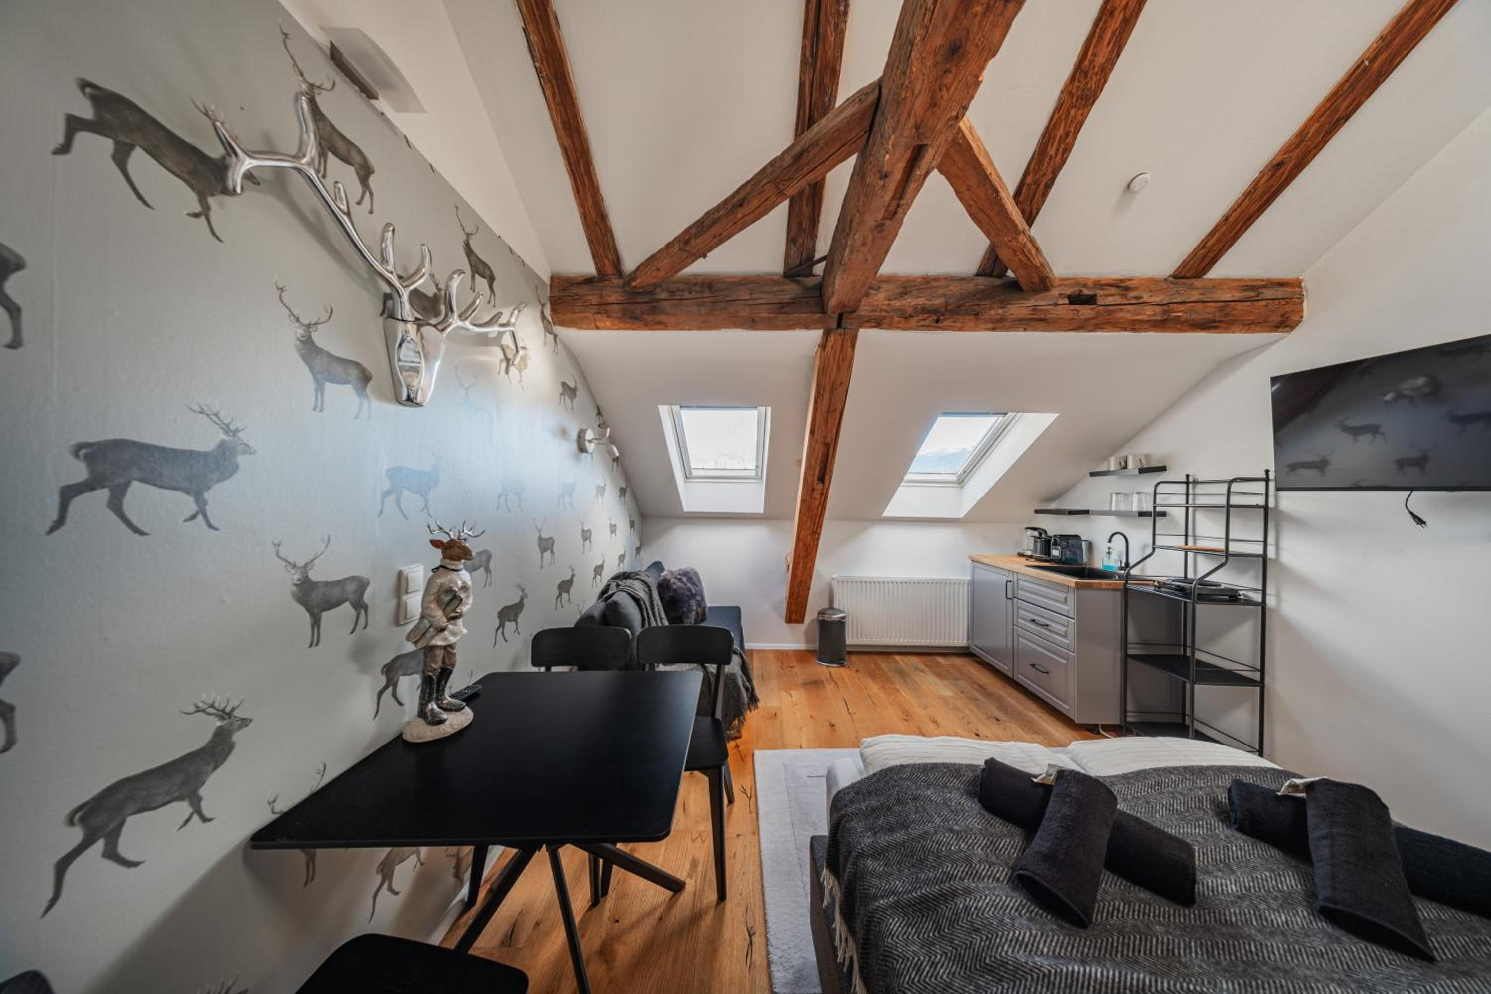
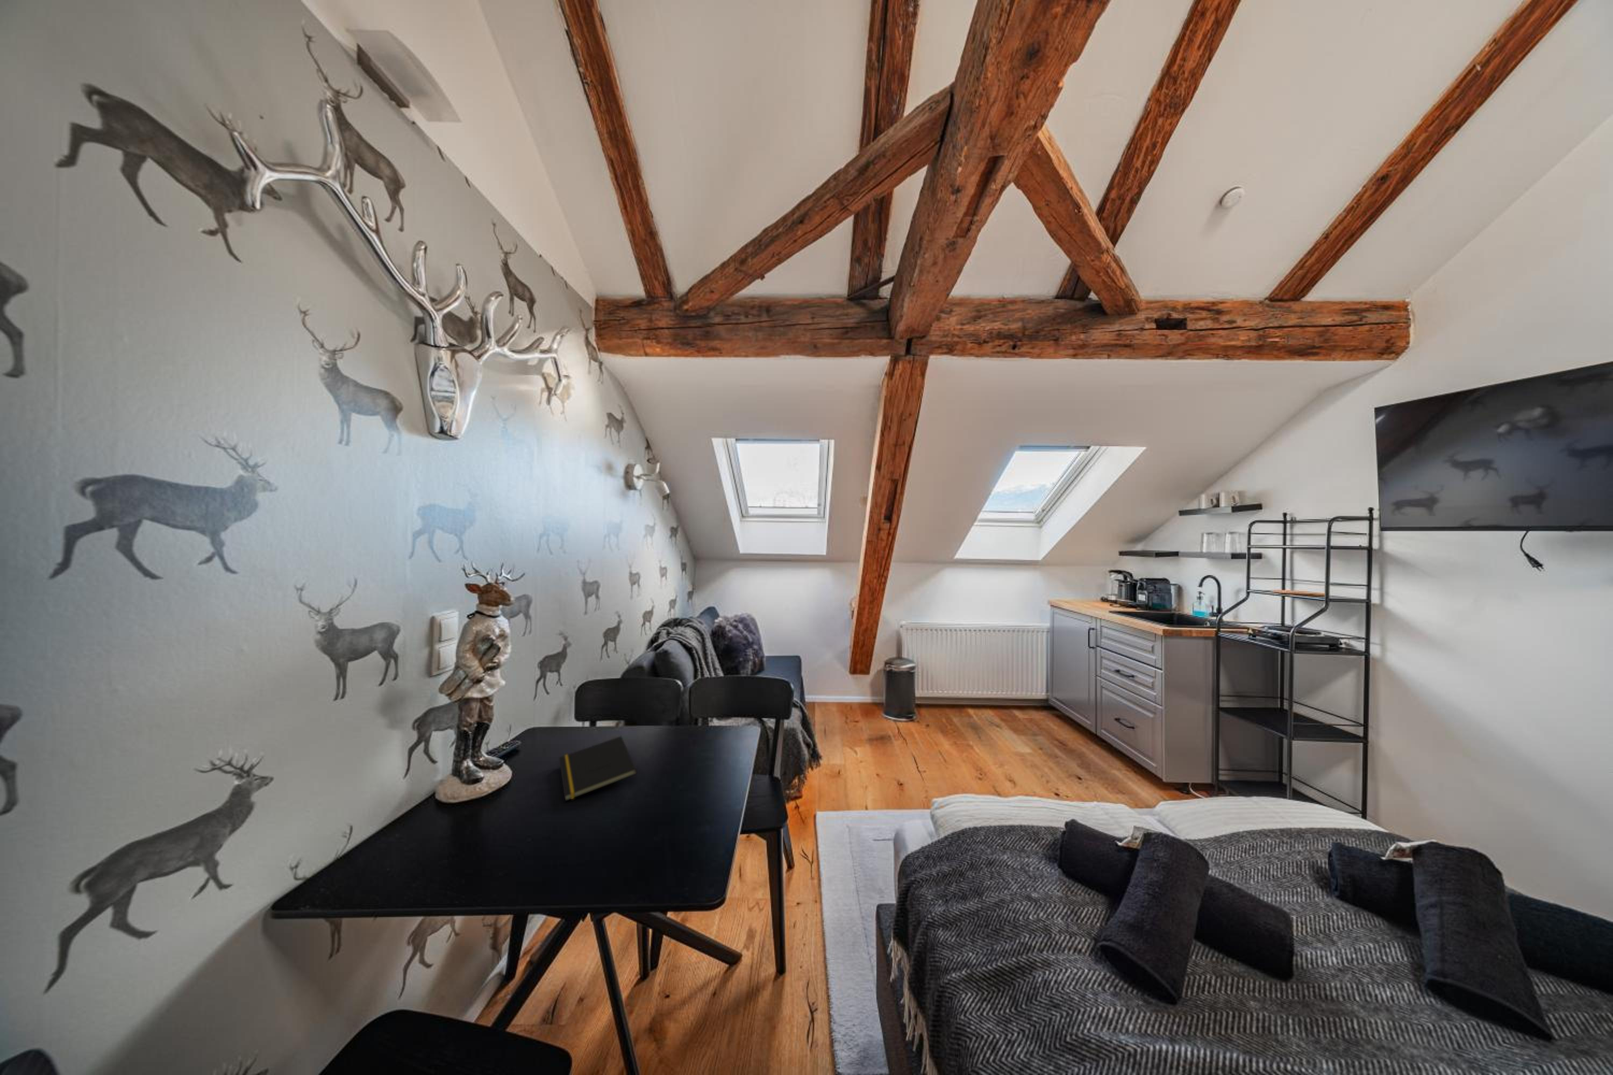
+ notepad (596, 765)
